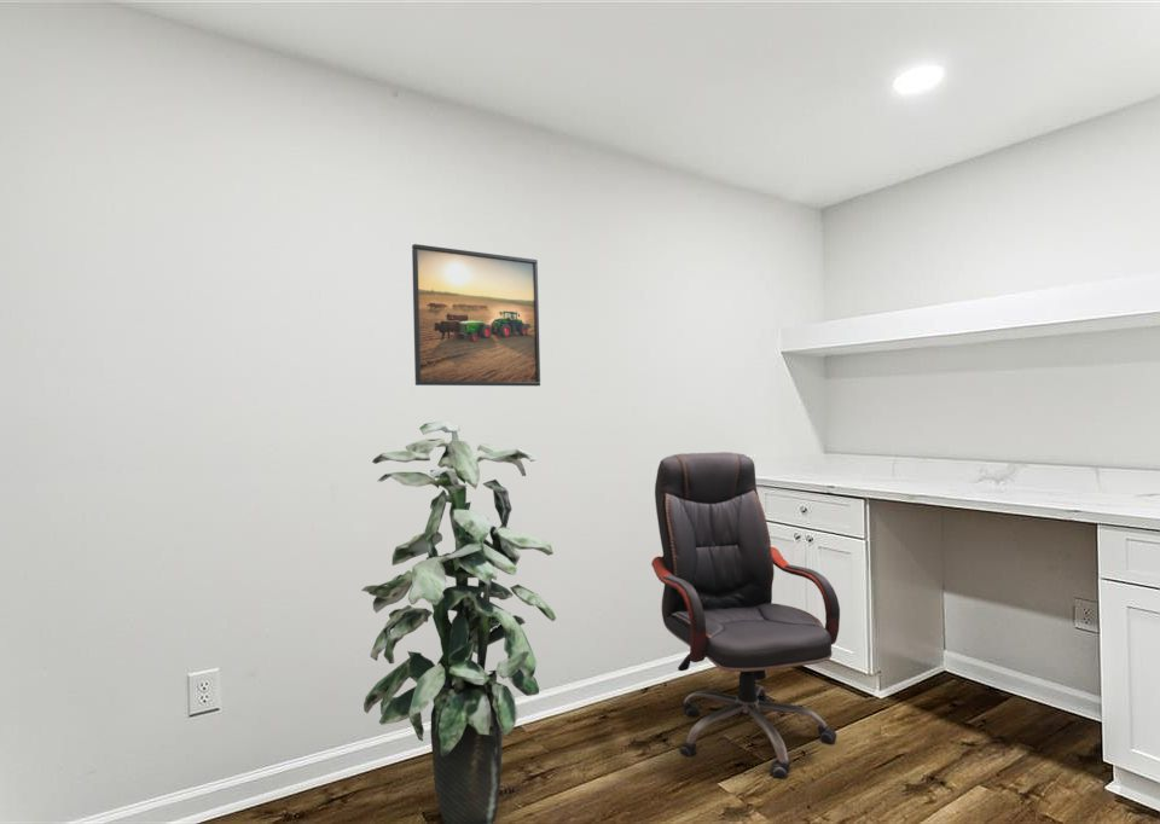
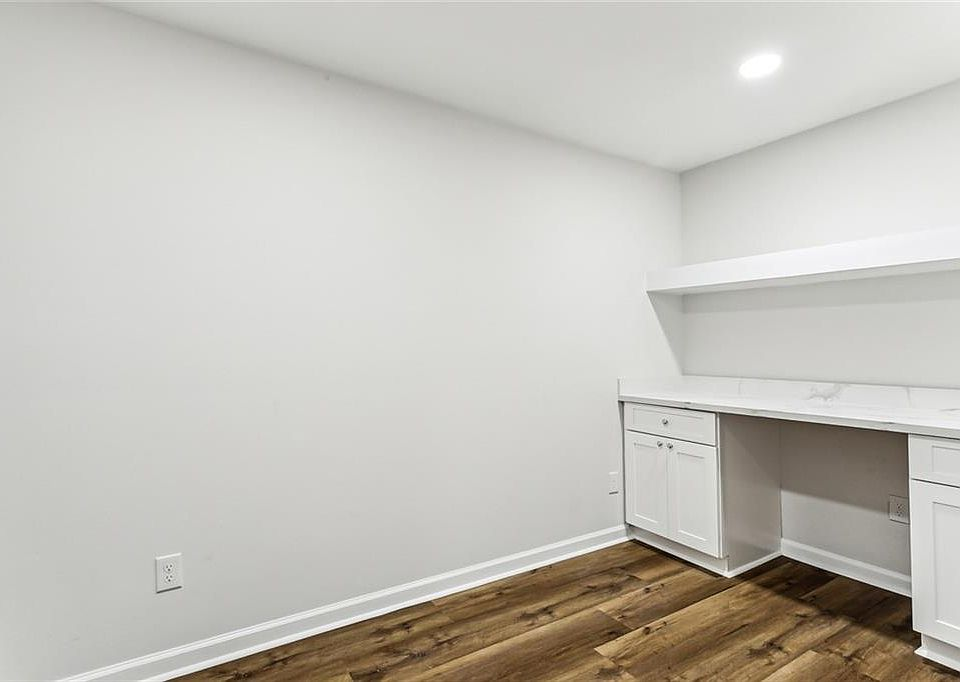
- office chair (740, 592)
- indoor plant (456, 615)
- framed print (478, 319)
